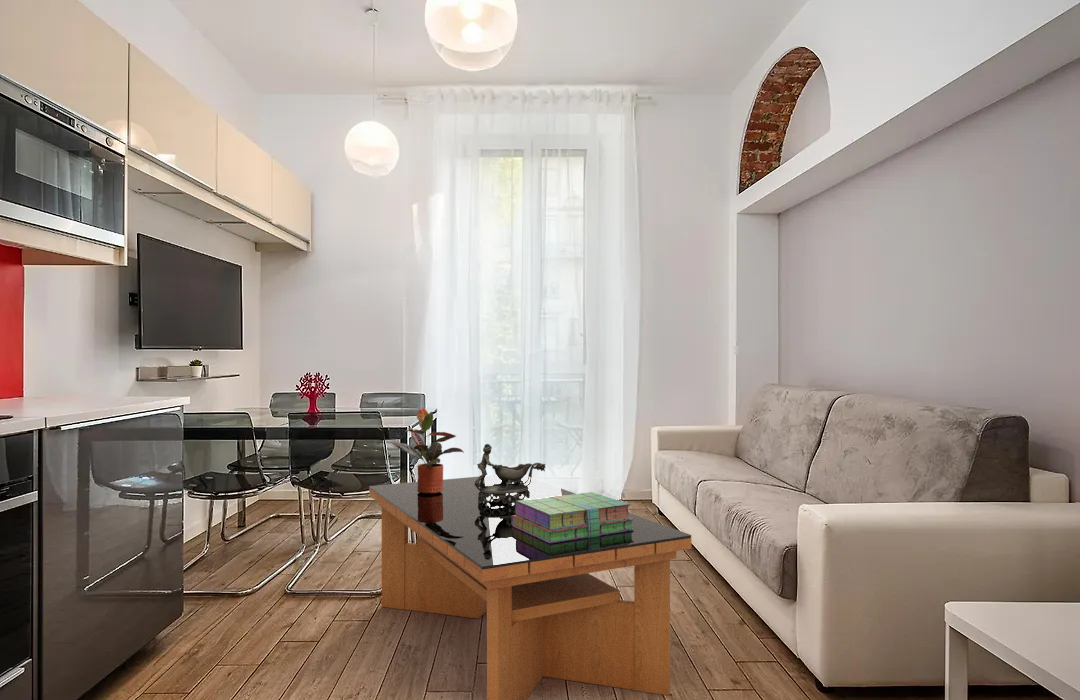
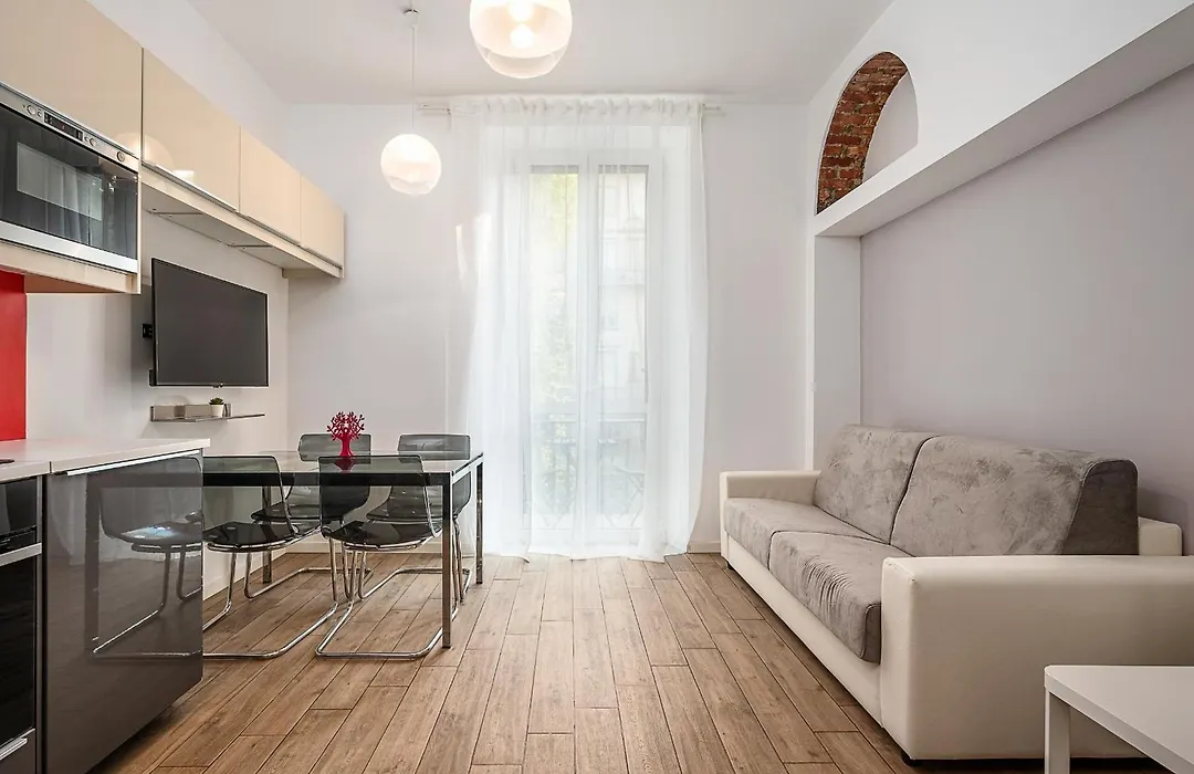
- potted plant (427, 451)
- decorative bowl (509, 471)
- coffee table (505, 574)
- stack of books (571, 514)
